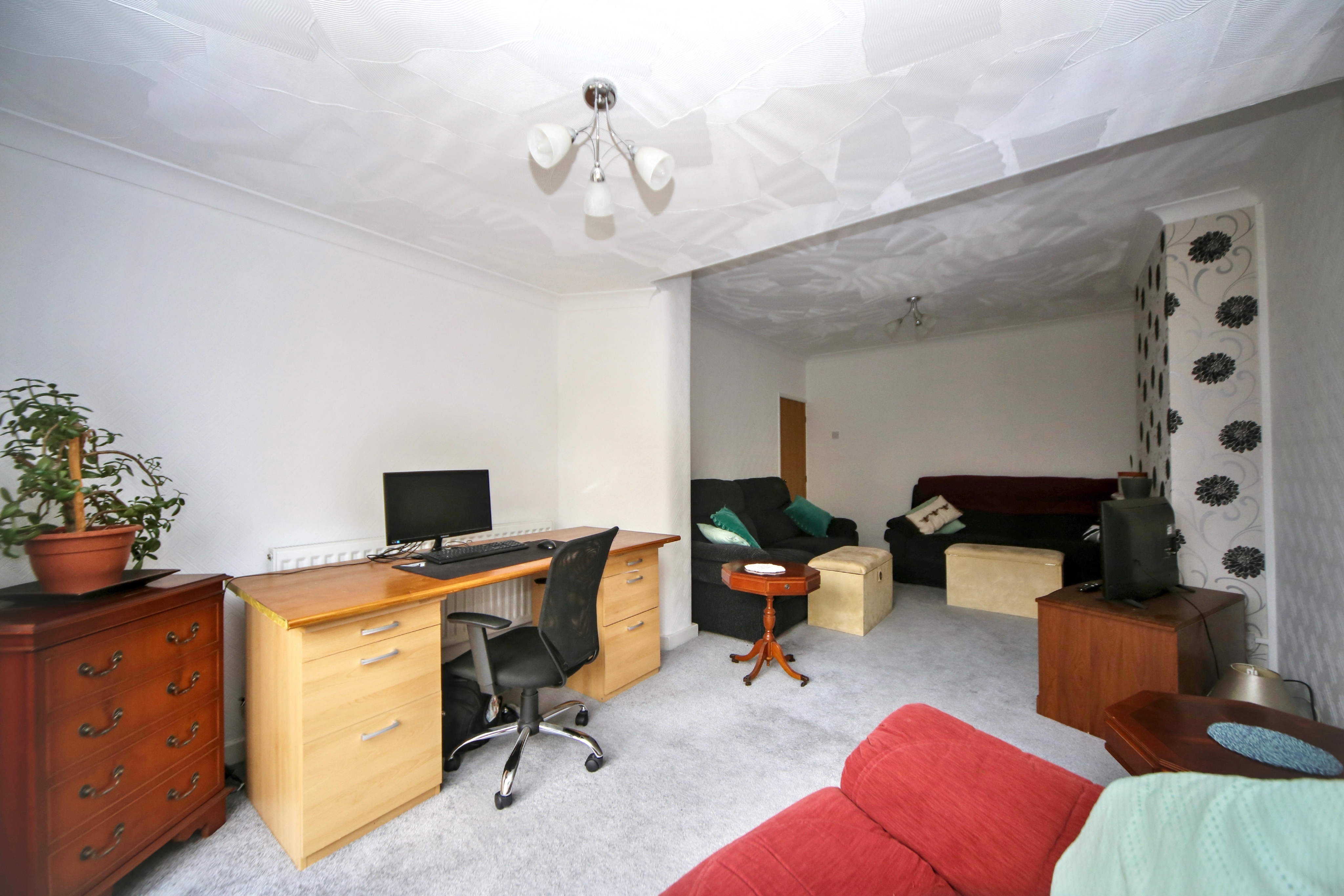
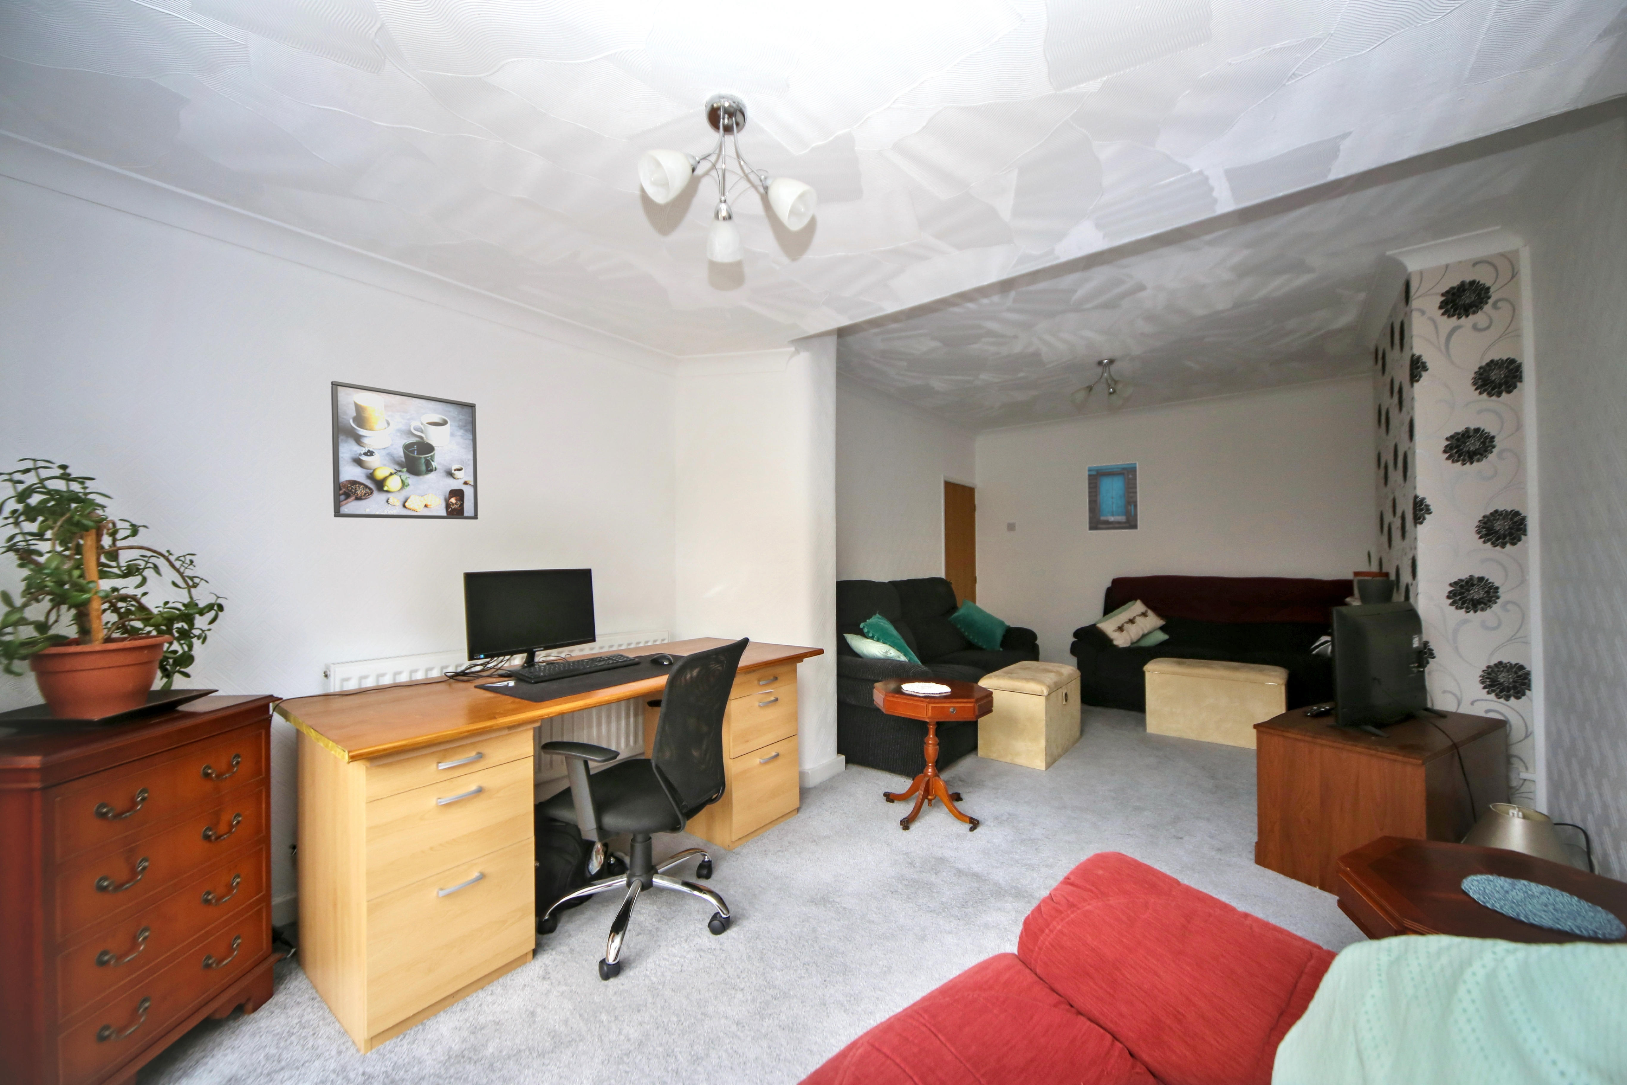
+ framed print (410, 455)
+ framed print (1113, 498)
